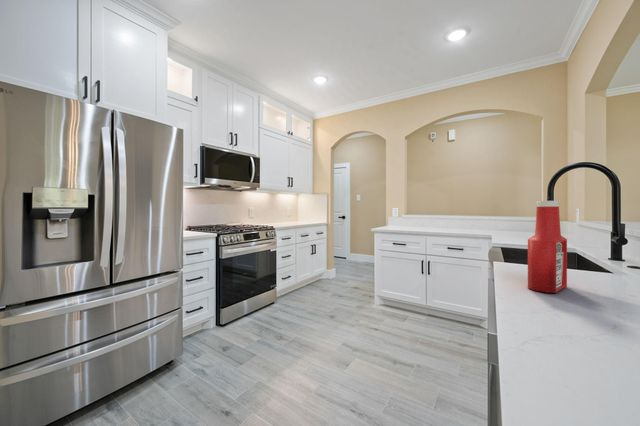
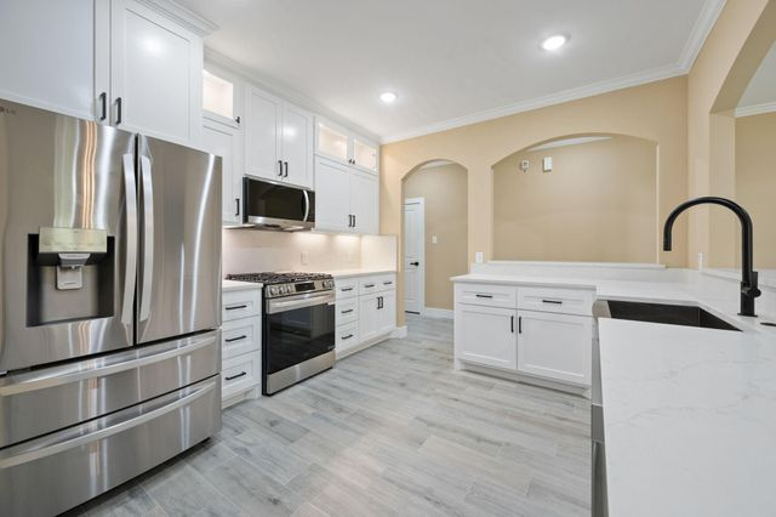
- soap bottle (547, 244)
